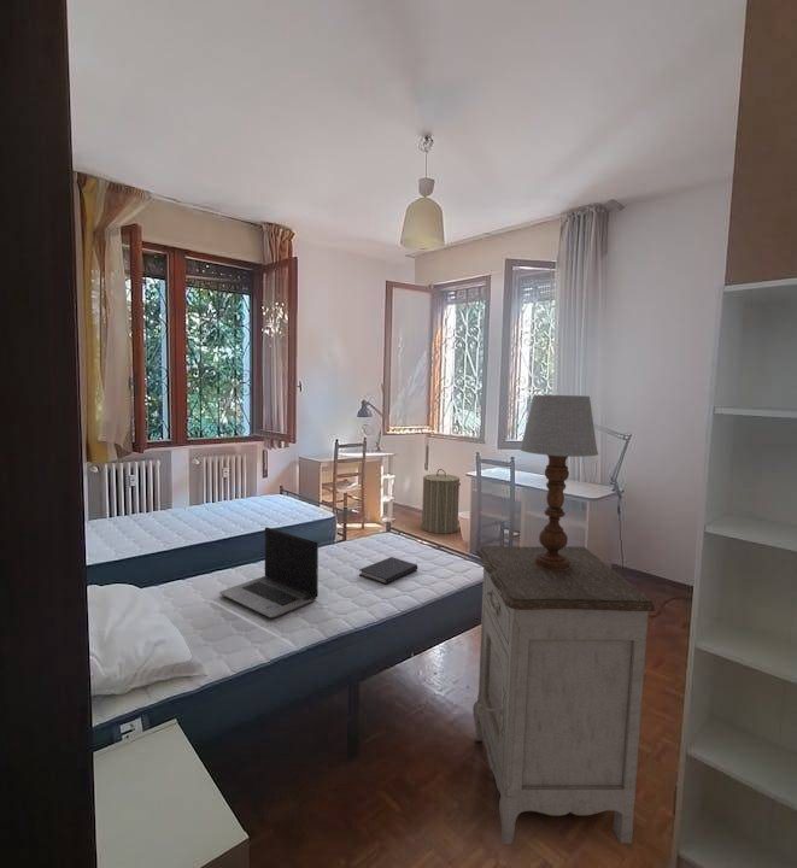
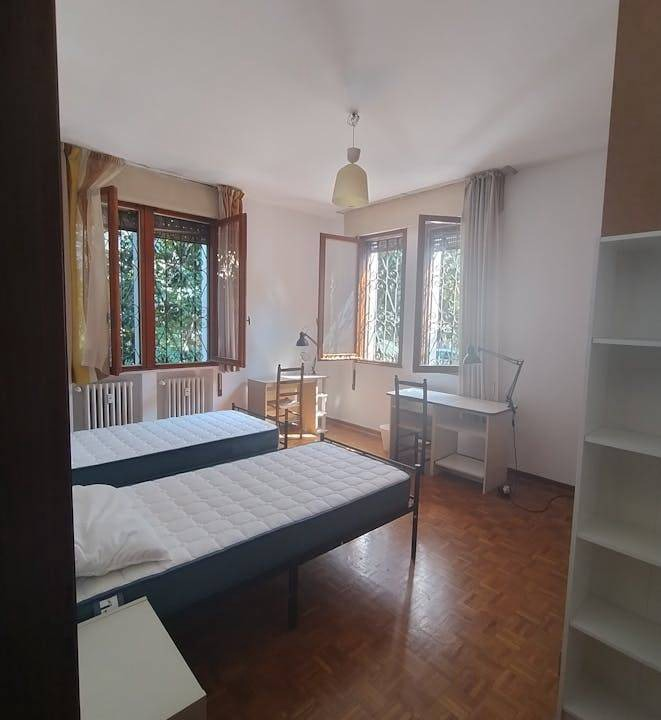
- laundry hamper (440, 499)
- laptop computer (268, 569)
- nightstand (537, 678)
- diary (388, 569)
- table lamp (556, 480)
